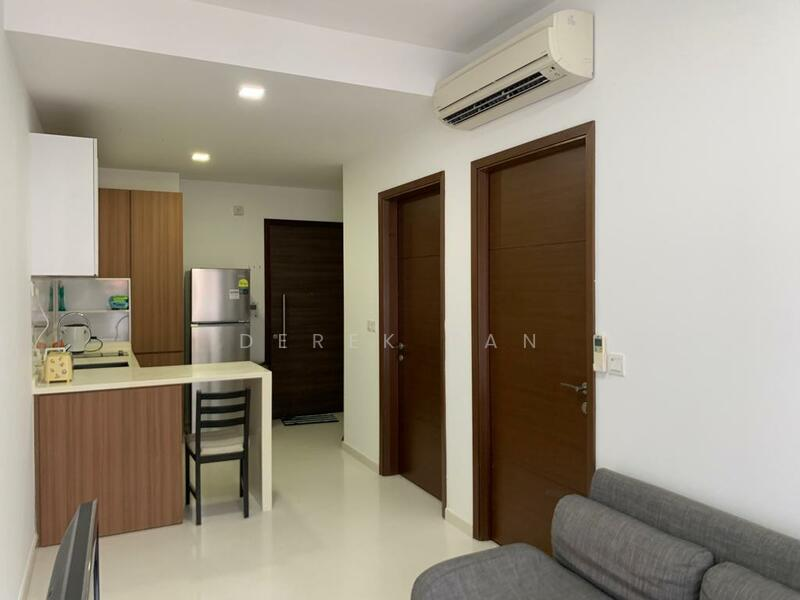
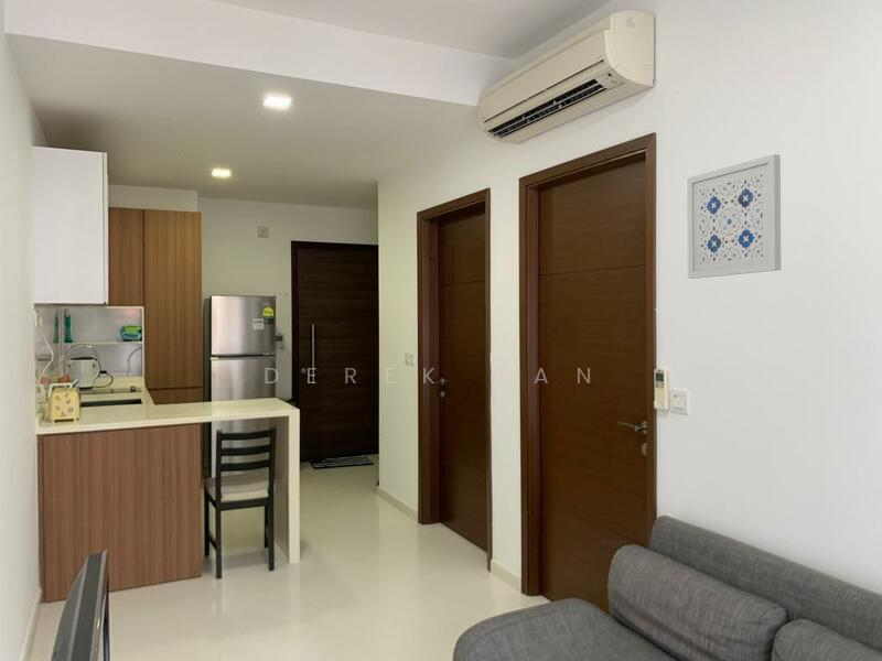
+ wall art (730, 220)
